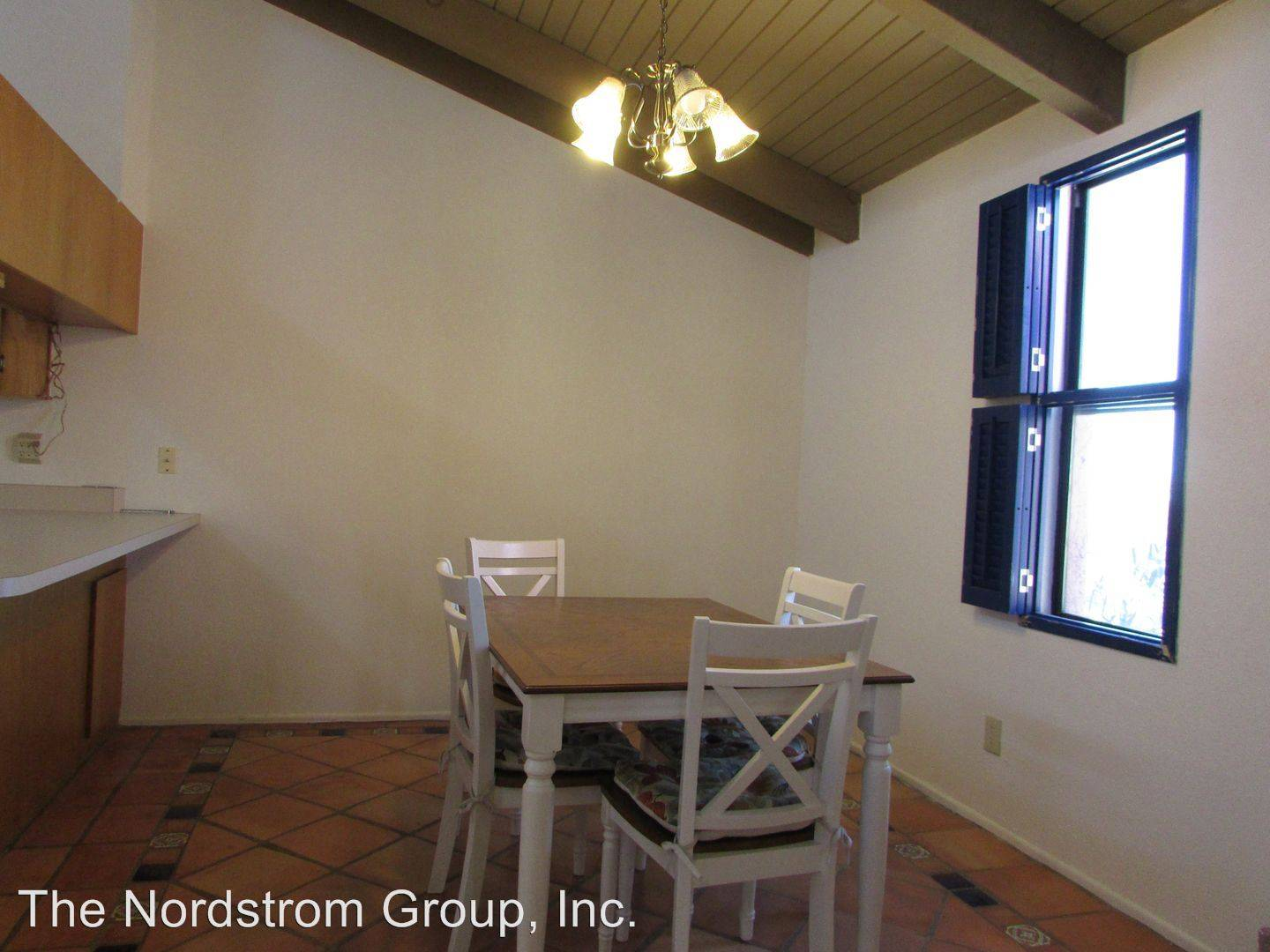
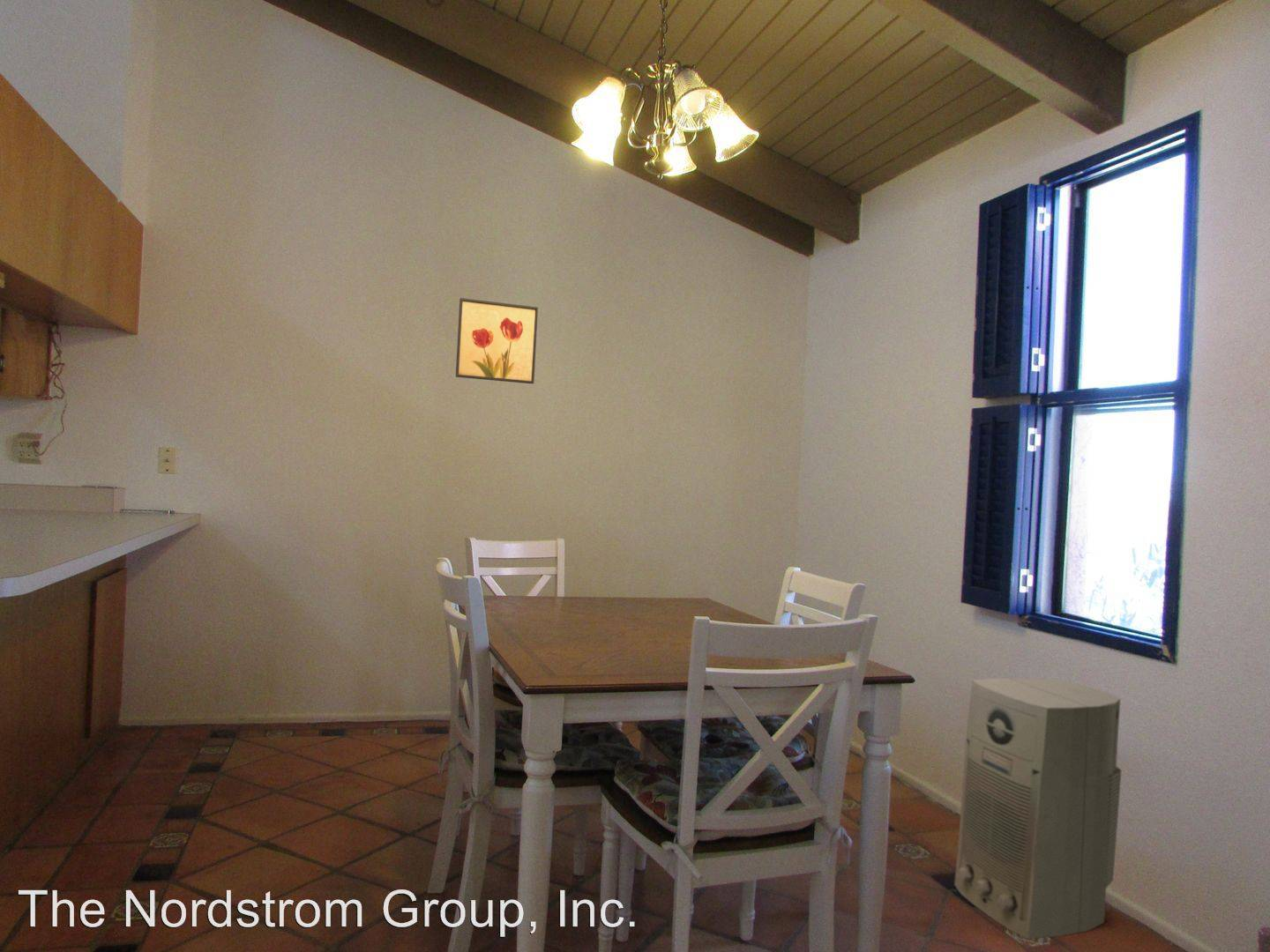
+ air purifier (1041, 797)
+ wall art (497, 341)
